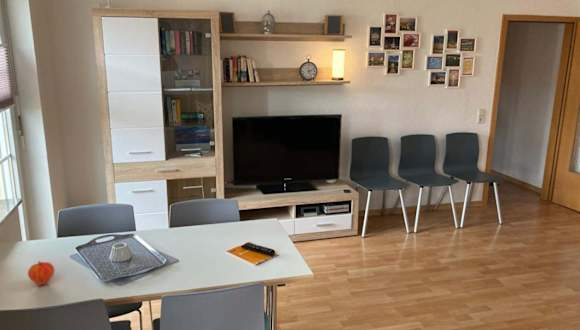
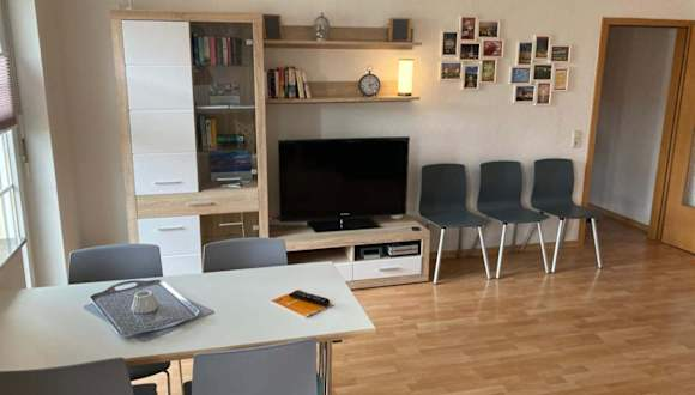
- fruit (41, 272)
